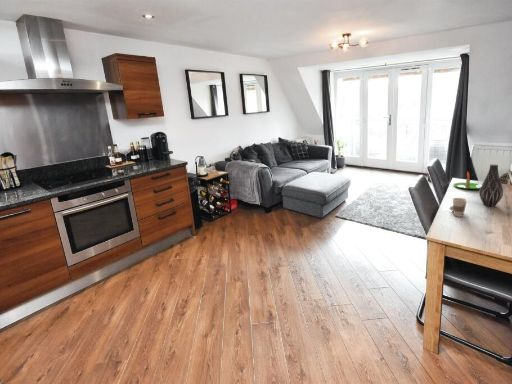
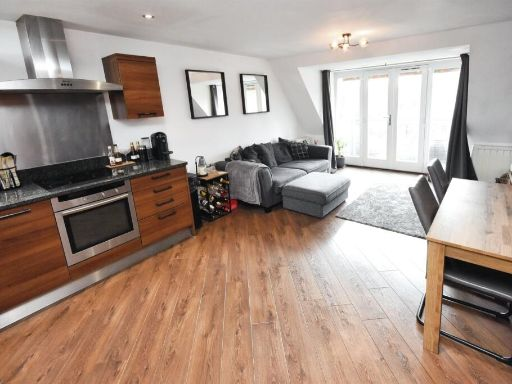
- cup (458, 206)
- candle (468, 179)
- vase (491, 185)
